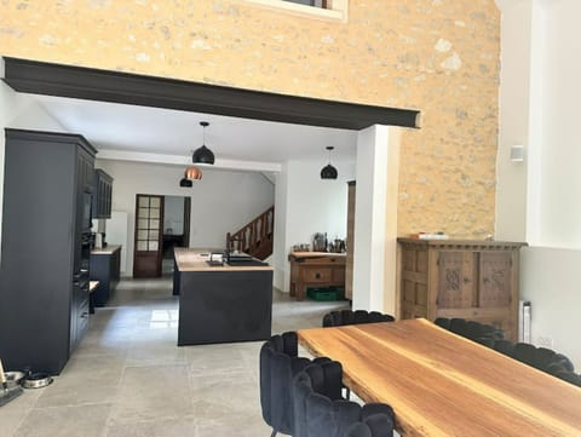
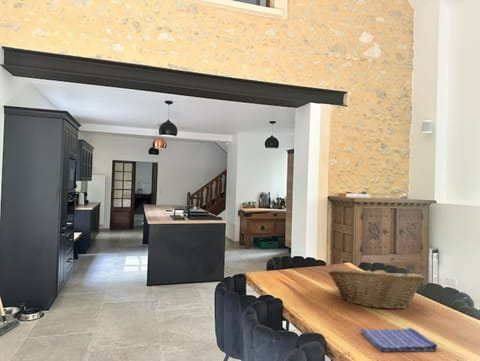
+ dish towel (397, 337)
+ fruit basket (373, 282)
